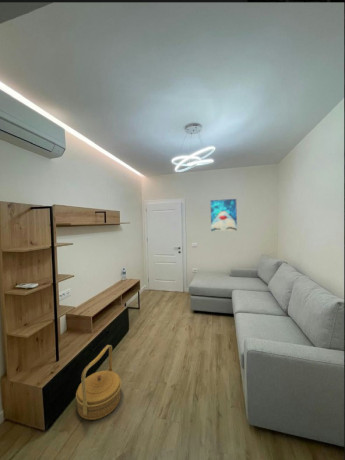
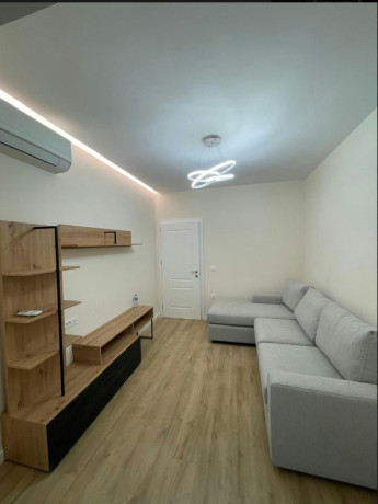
- woven basket (99, 378)
- wall art (223, 215)
